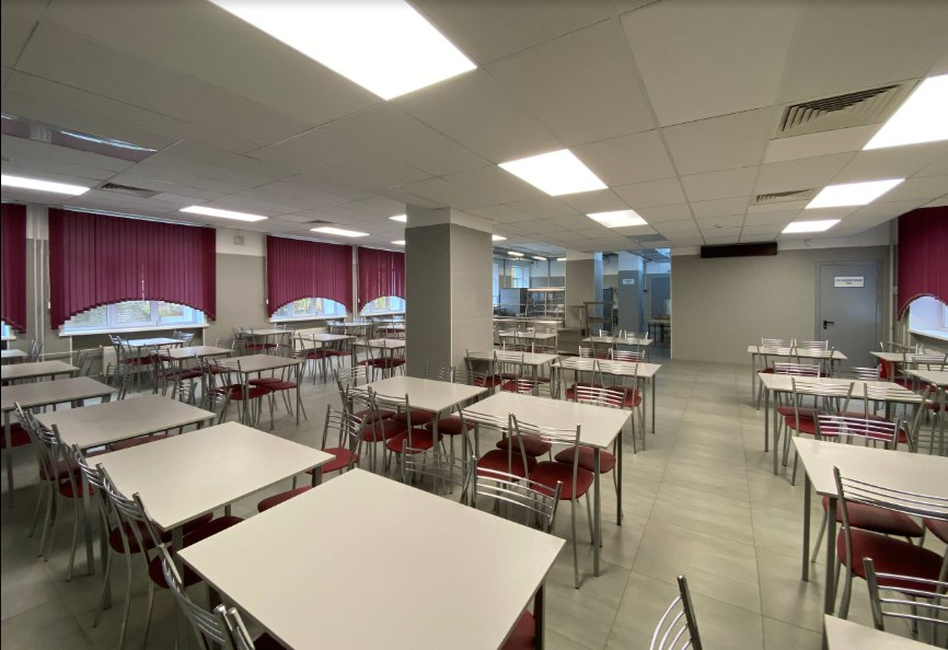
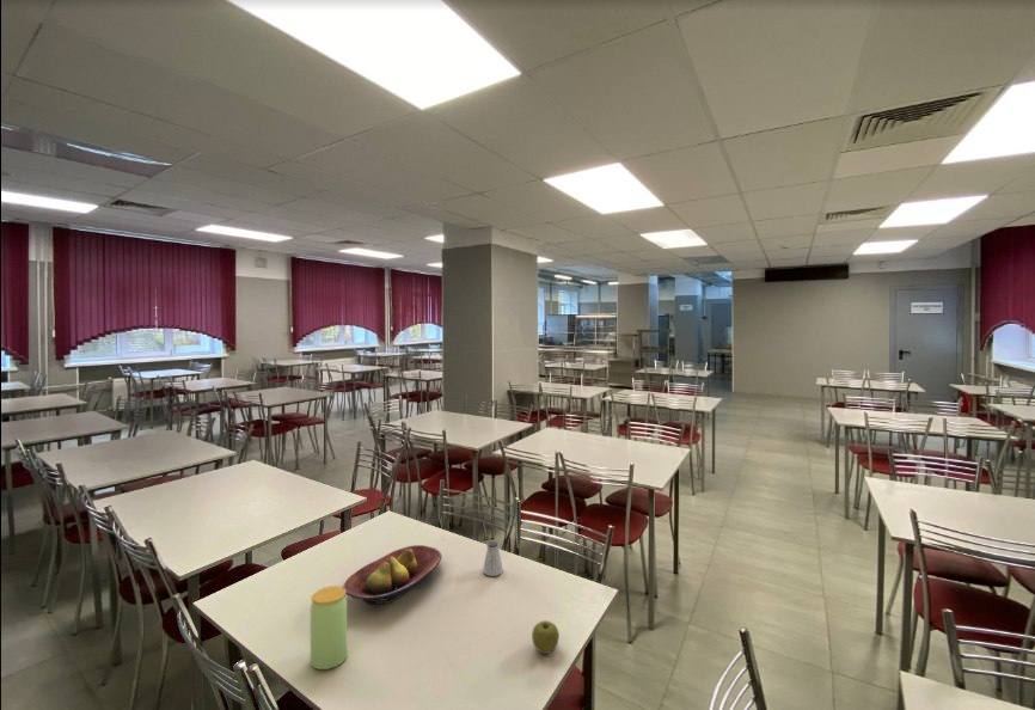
+ fruit bowl (396, 570)
+ apple (545, 637)
+ saltshaker (492, 557)
+ jar (329, 626)
